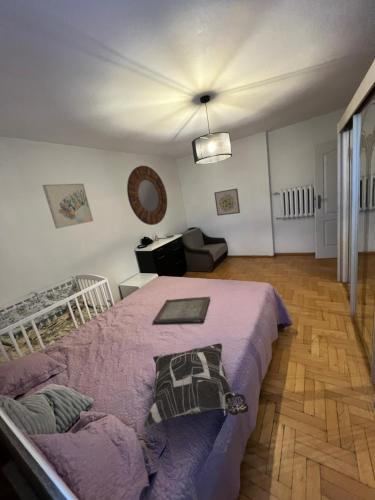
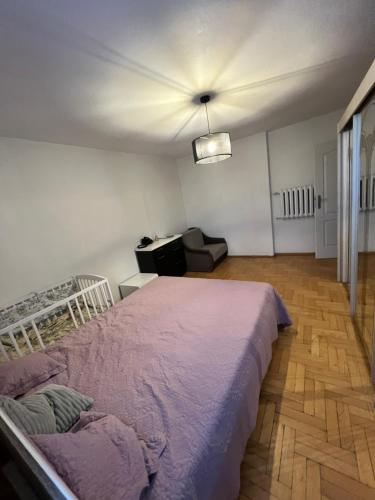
- decorative pillow (192, 379)
- serving tray (183, 308)
- wall art (70, 204)
- home mirror (149, 196)
- wall art (227, 202)
